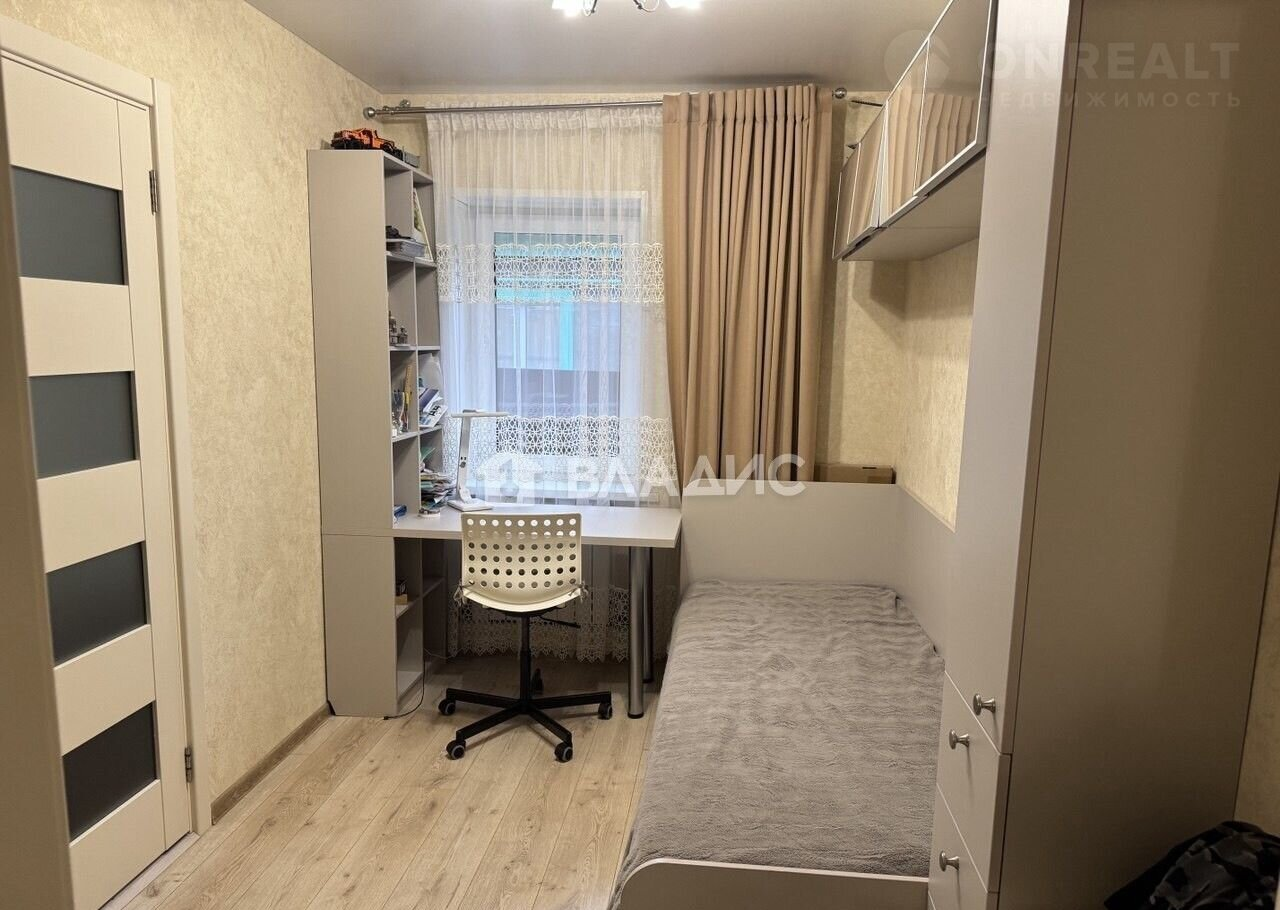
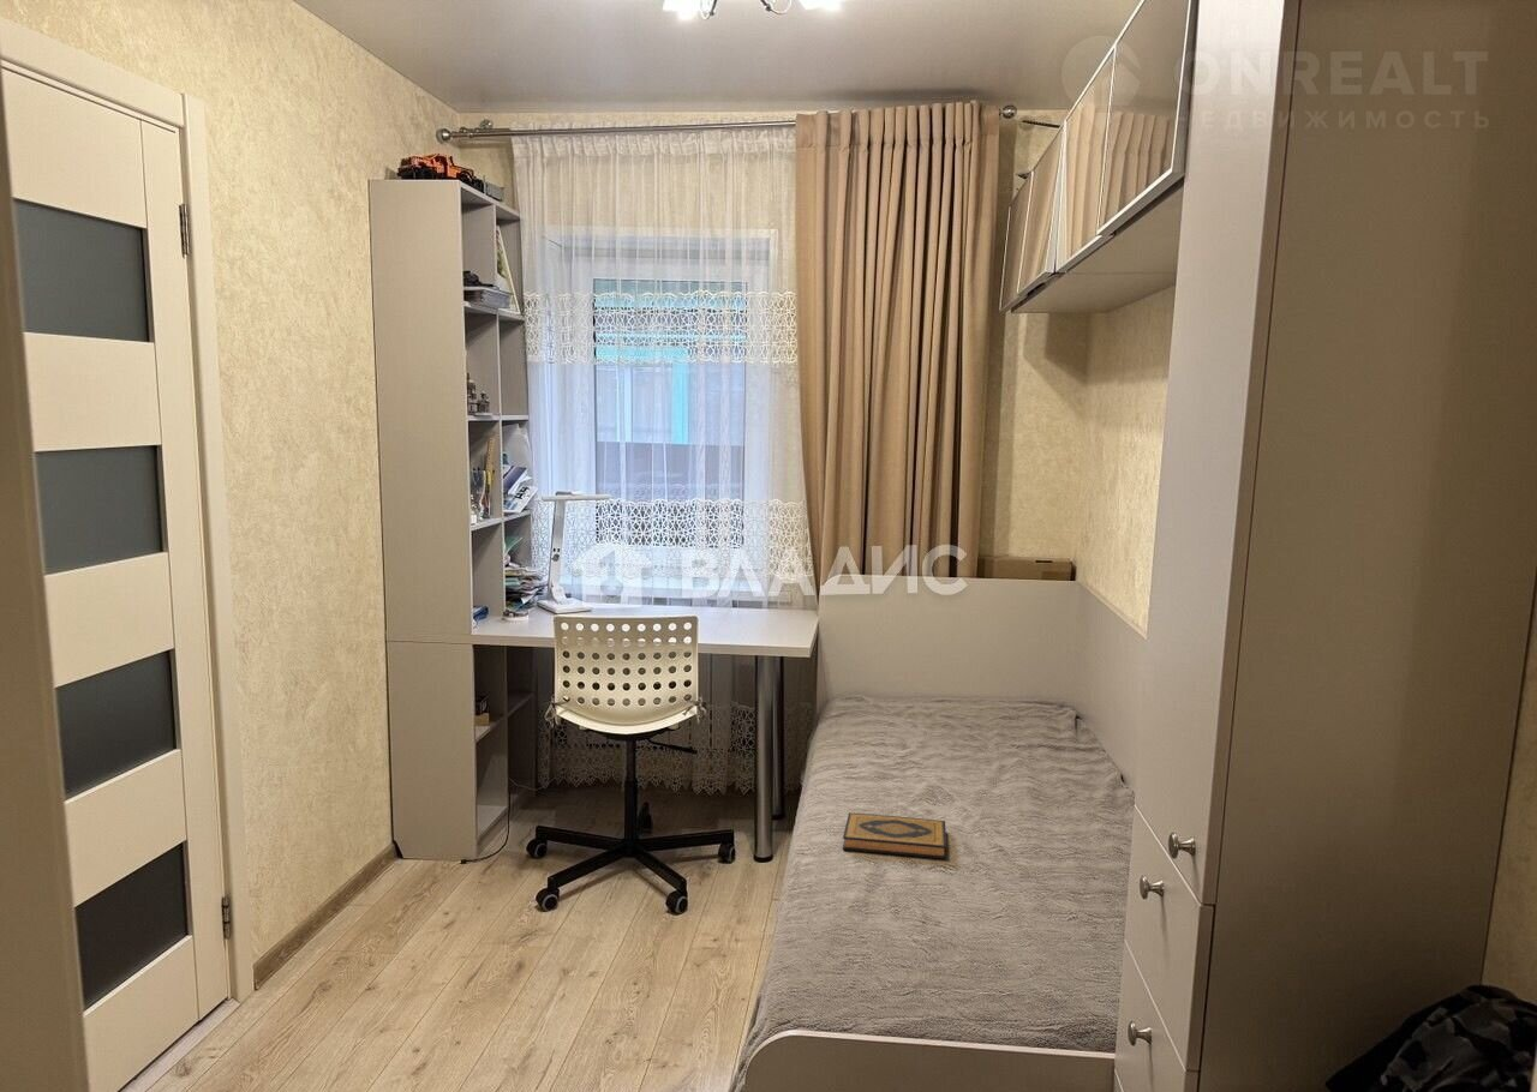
+ hardback book (895, 834)
